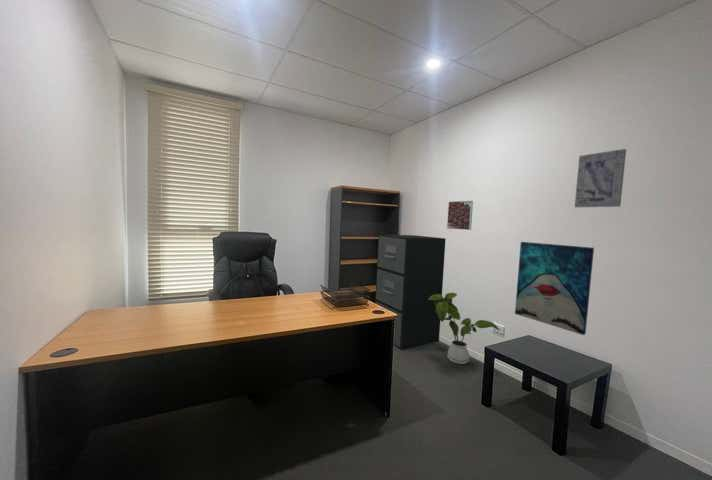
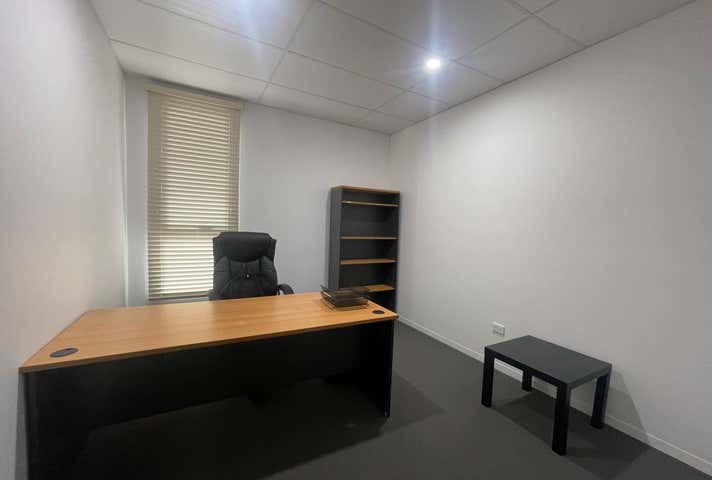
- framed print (459, 215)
- wall art (598, 180)
- filing cabinet (406, 287)
- wall art (550, 284)
- house plant (454, 328)
